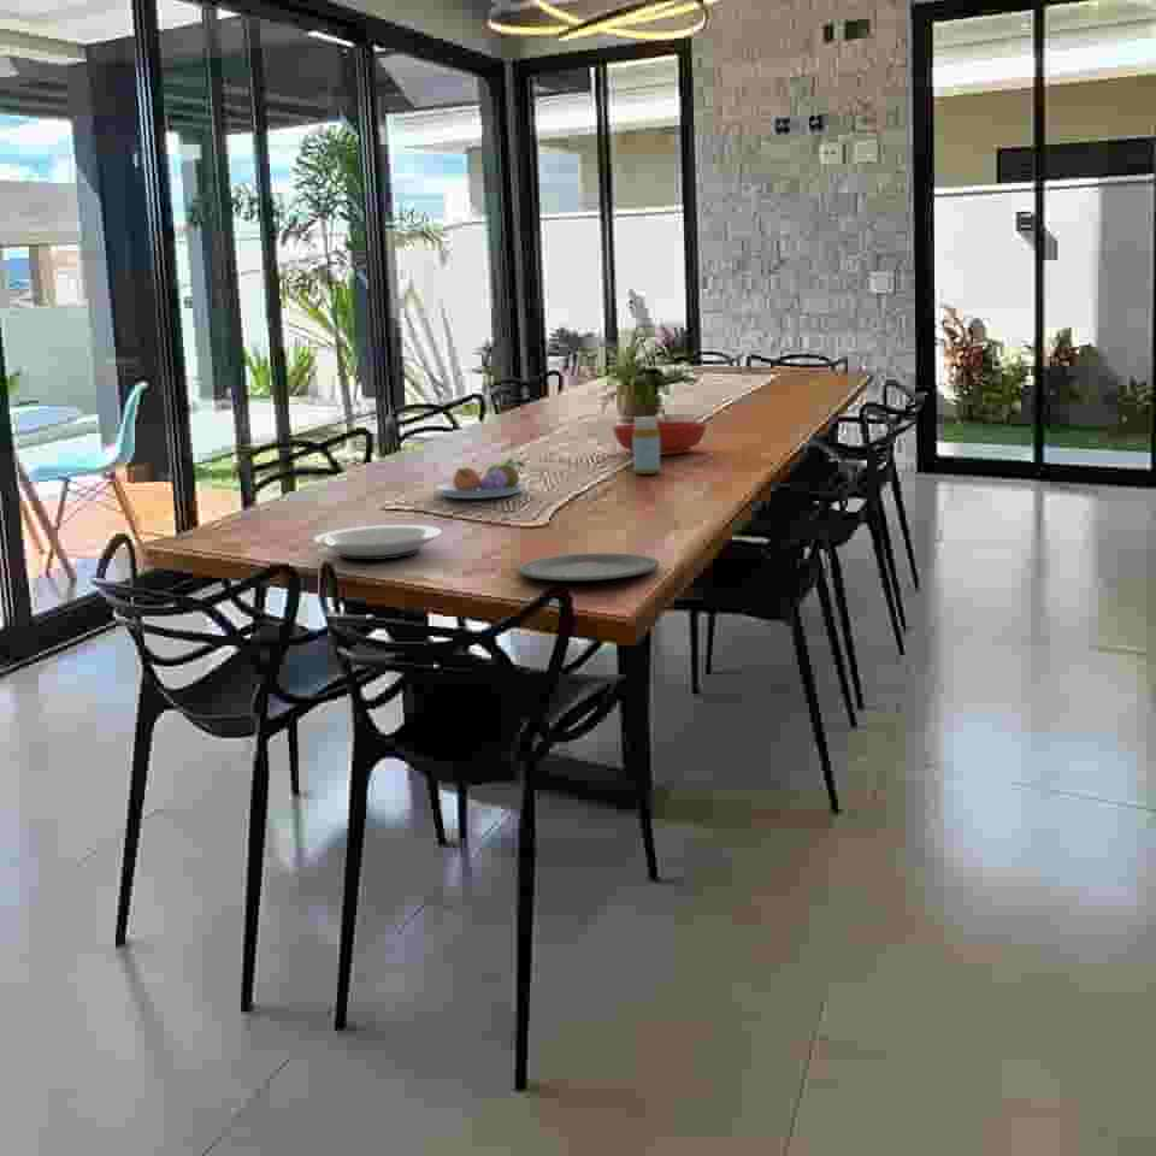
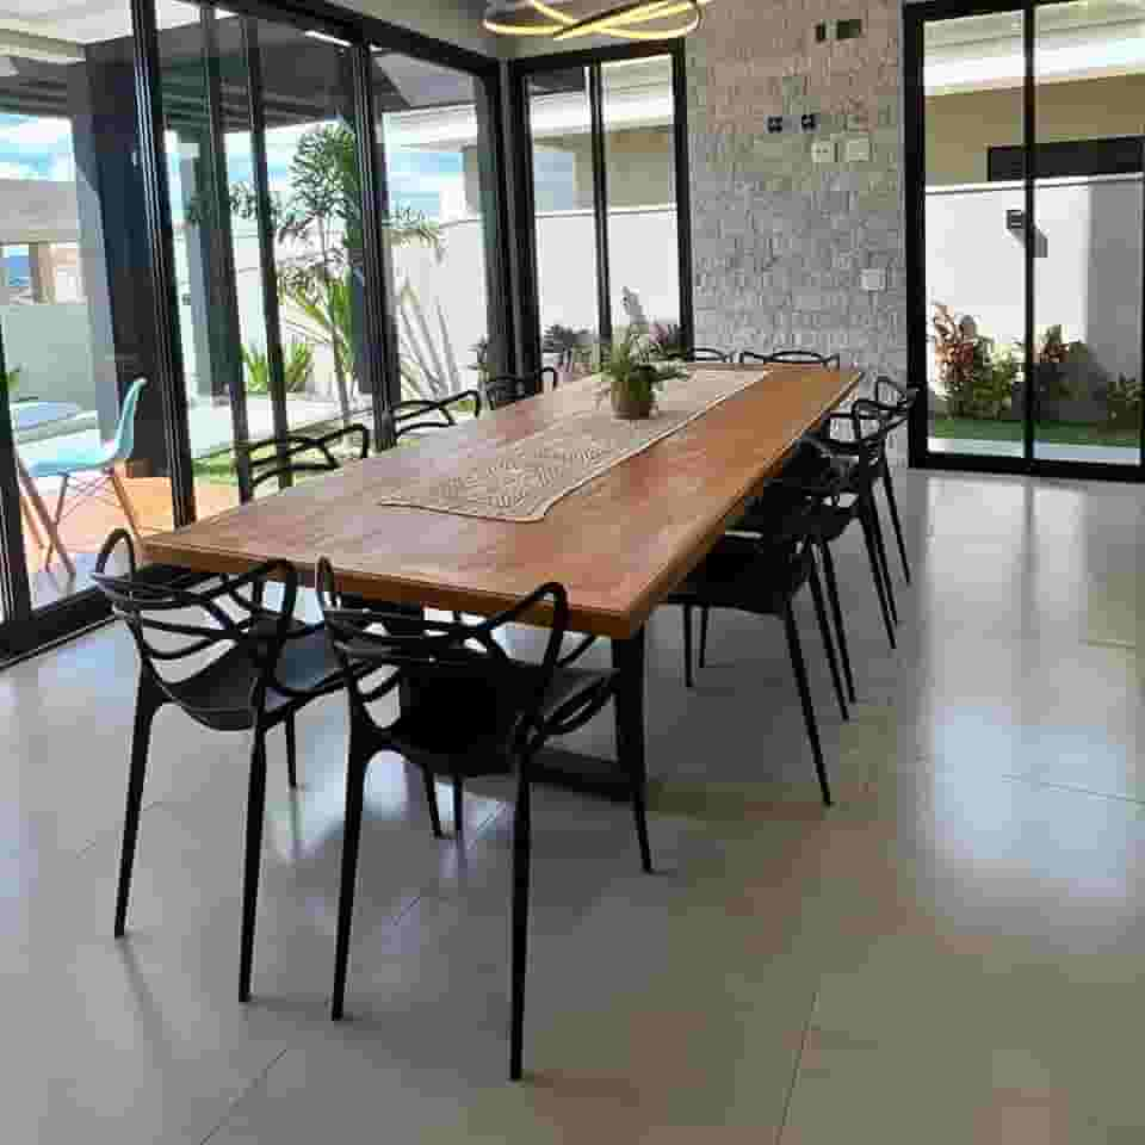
- bottle (645, 444)
- bowl (660, 438)
- plate (378, 543)
- fruit bowl (484, 476)
- plate (588, 568)
